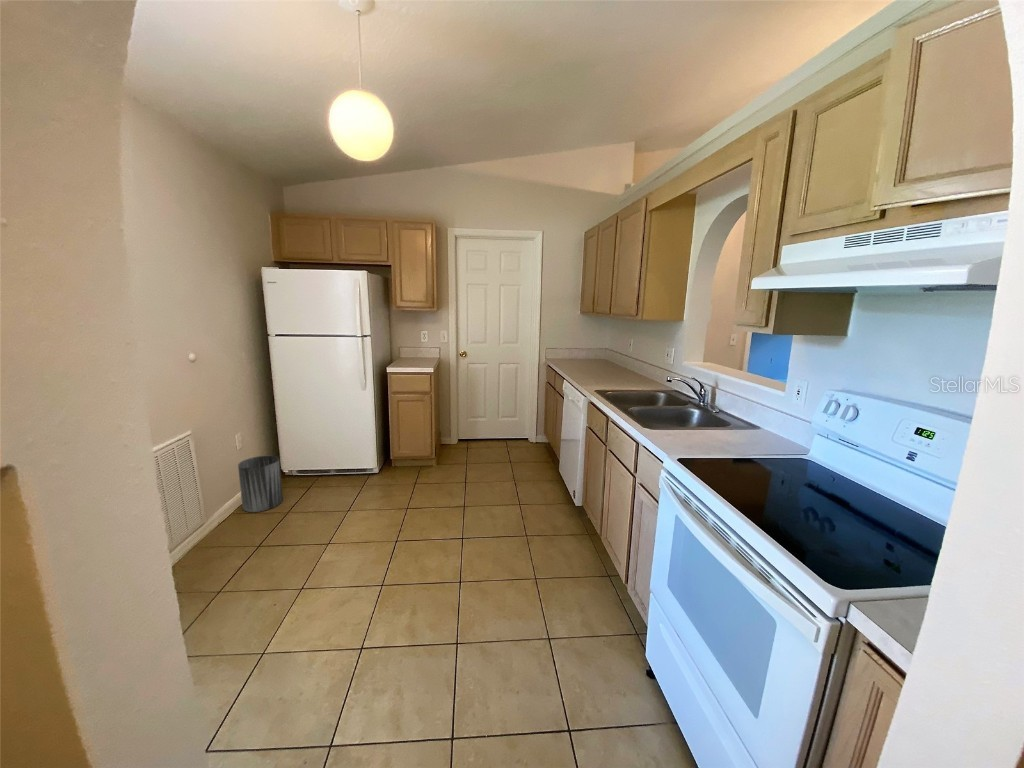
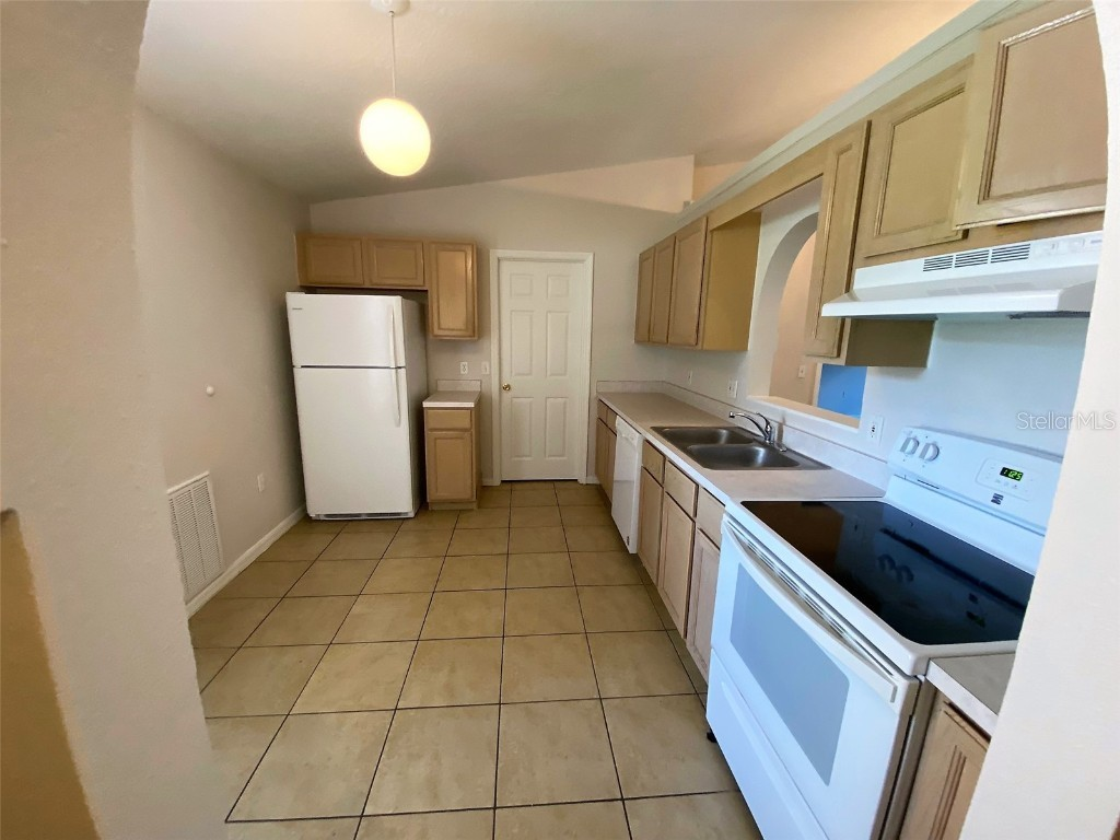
- trash can (261, 482)
